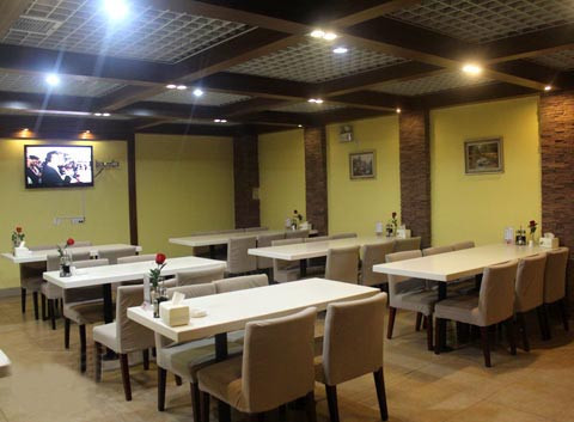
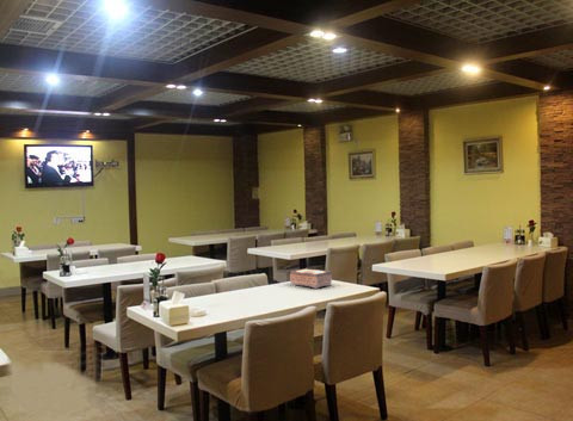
+ tissue box (310, 278)
